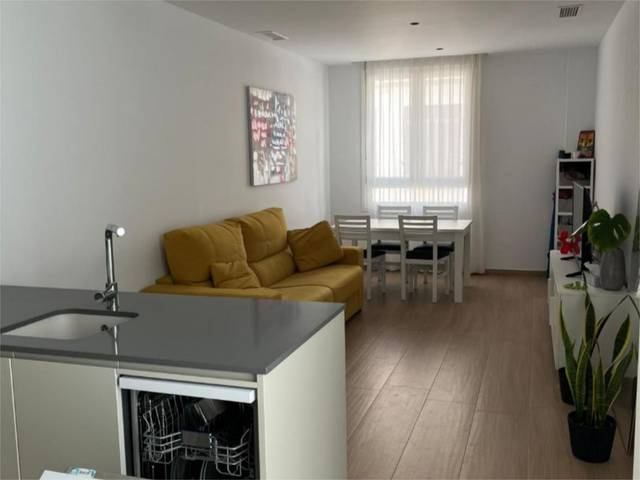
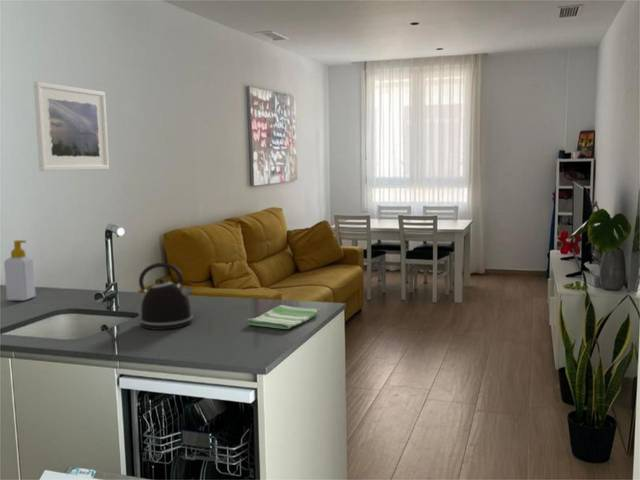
+ soap bottle (19, 269)
+ dish towel (284, 316)
+ kettle (165, 293)
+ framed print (74, 128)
